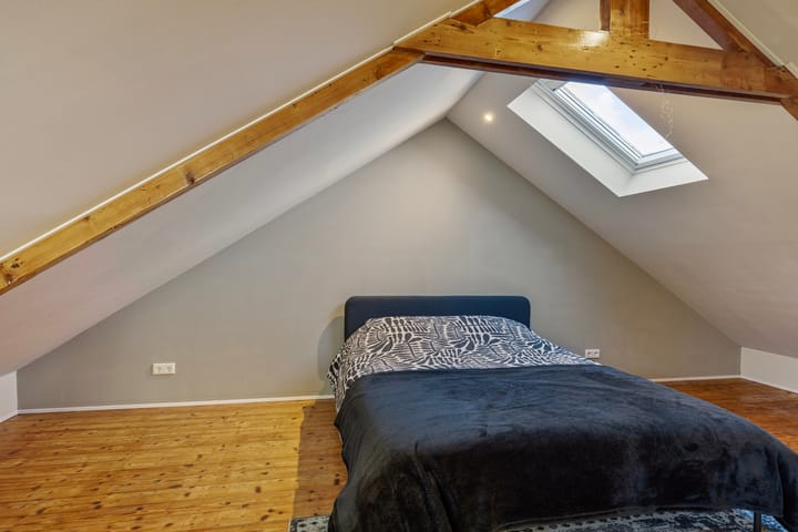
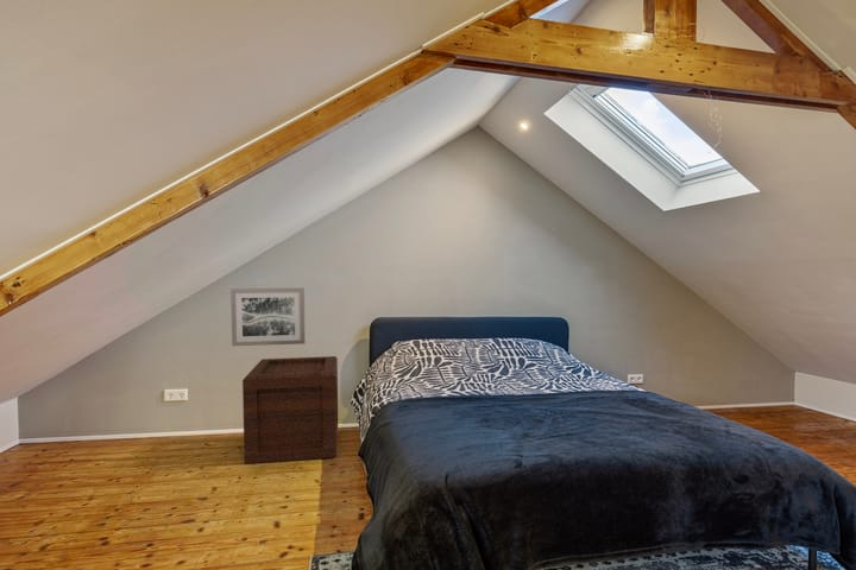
+ wall art (269, 316)
+ wooden crate (295, 405)
